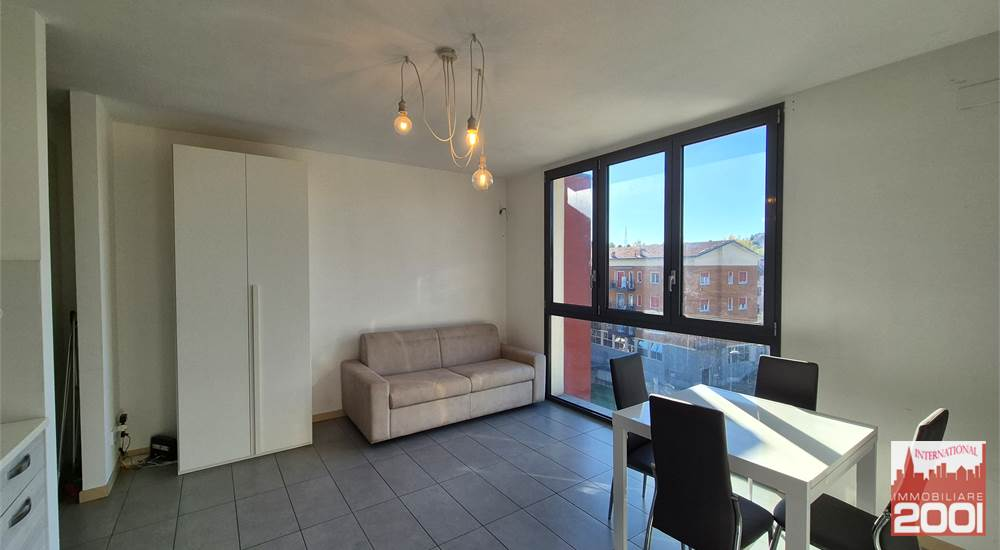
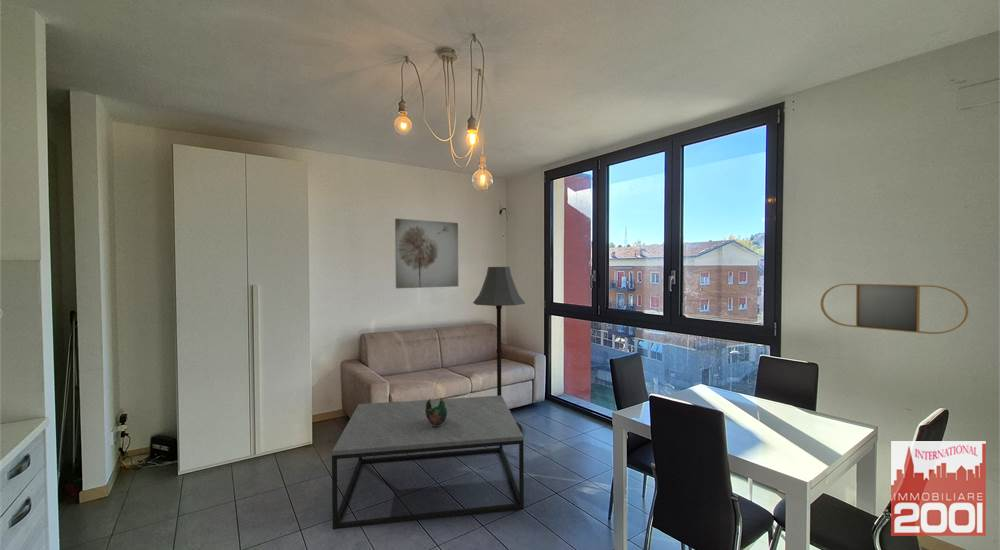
+ floor lamp (499, 349)
+ coffee table (432, 450)
+ decorative bowl (436, 411)
+ wall art (428, 254)
+ home mirror (886, 307)
